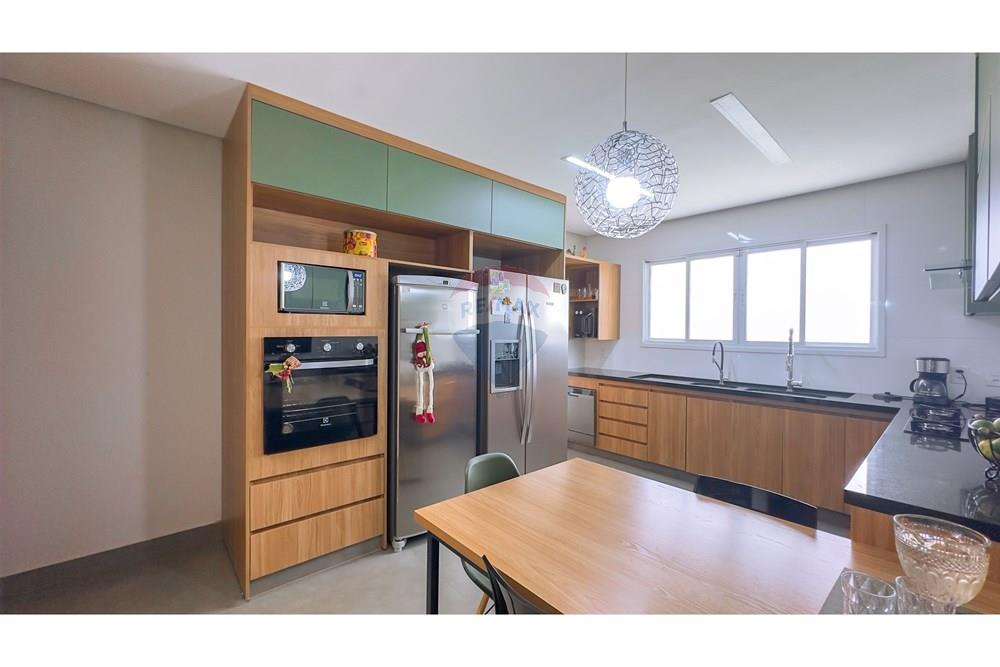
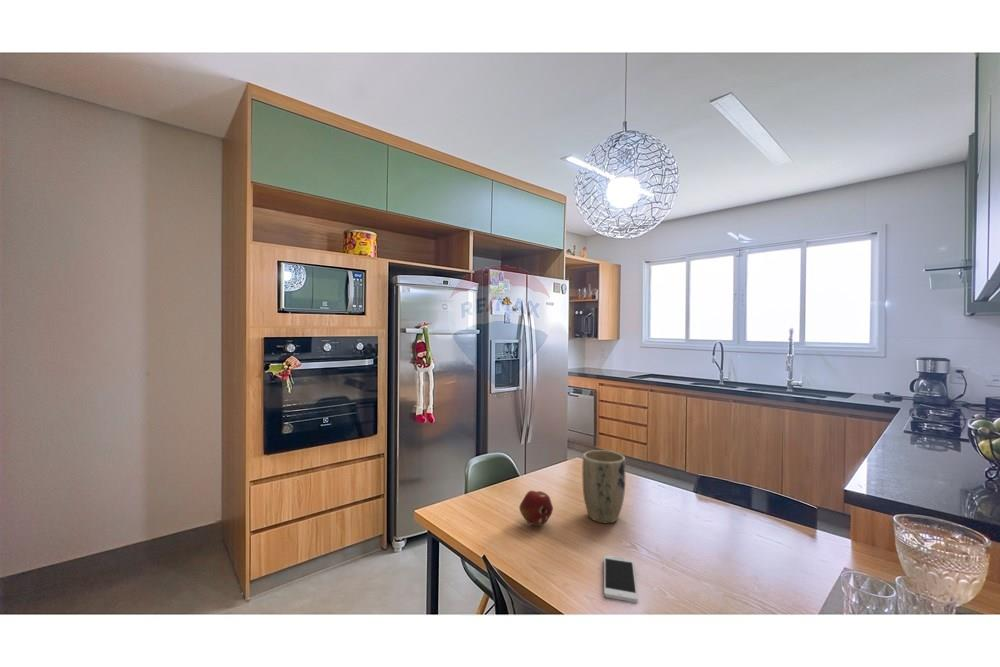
+ fruit (535, 507)
+ plant pot (603, 486)
+ smartphone (619, 576)
